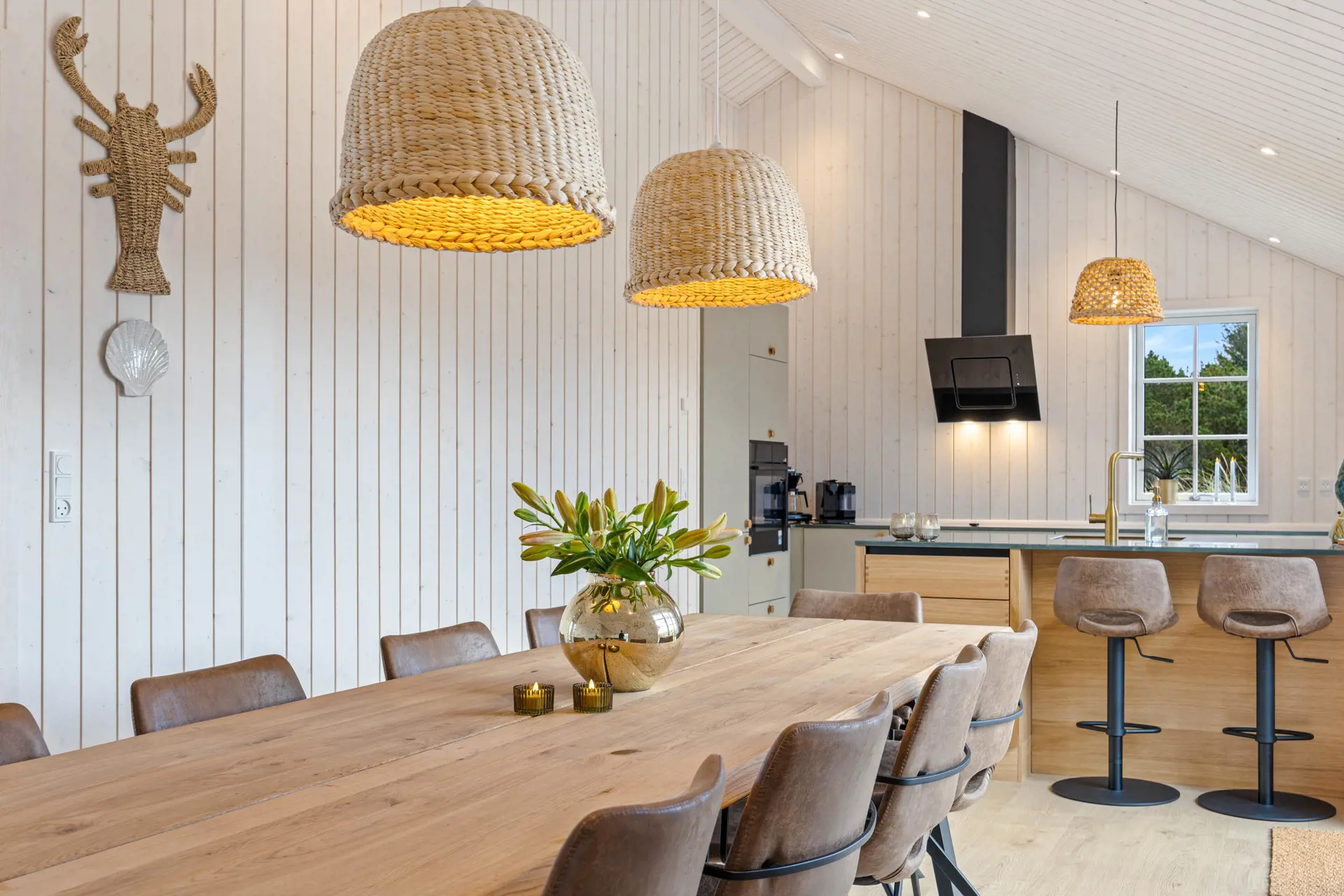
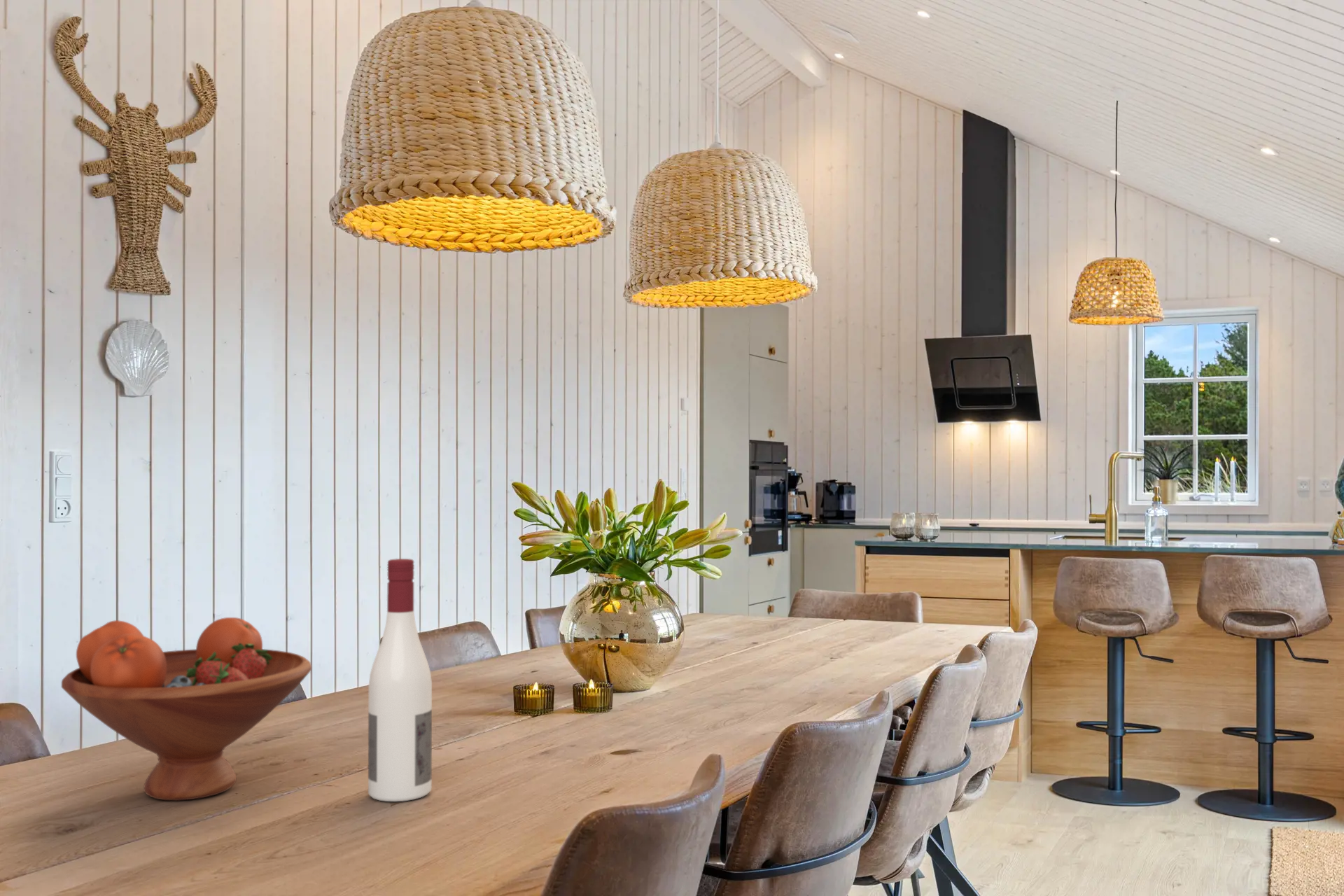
+ fruit bowl (191, 705)
+ alcohol (400, 676)
